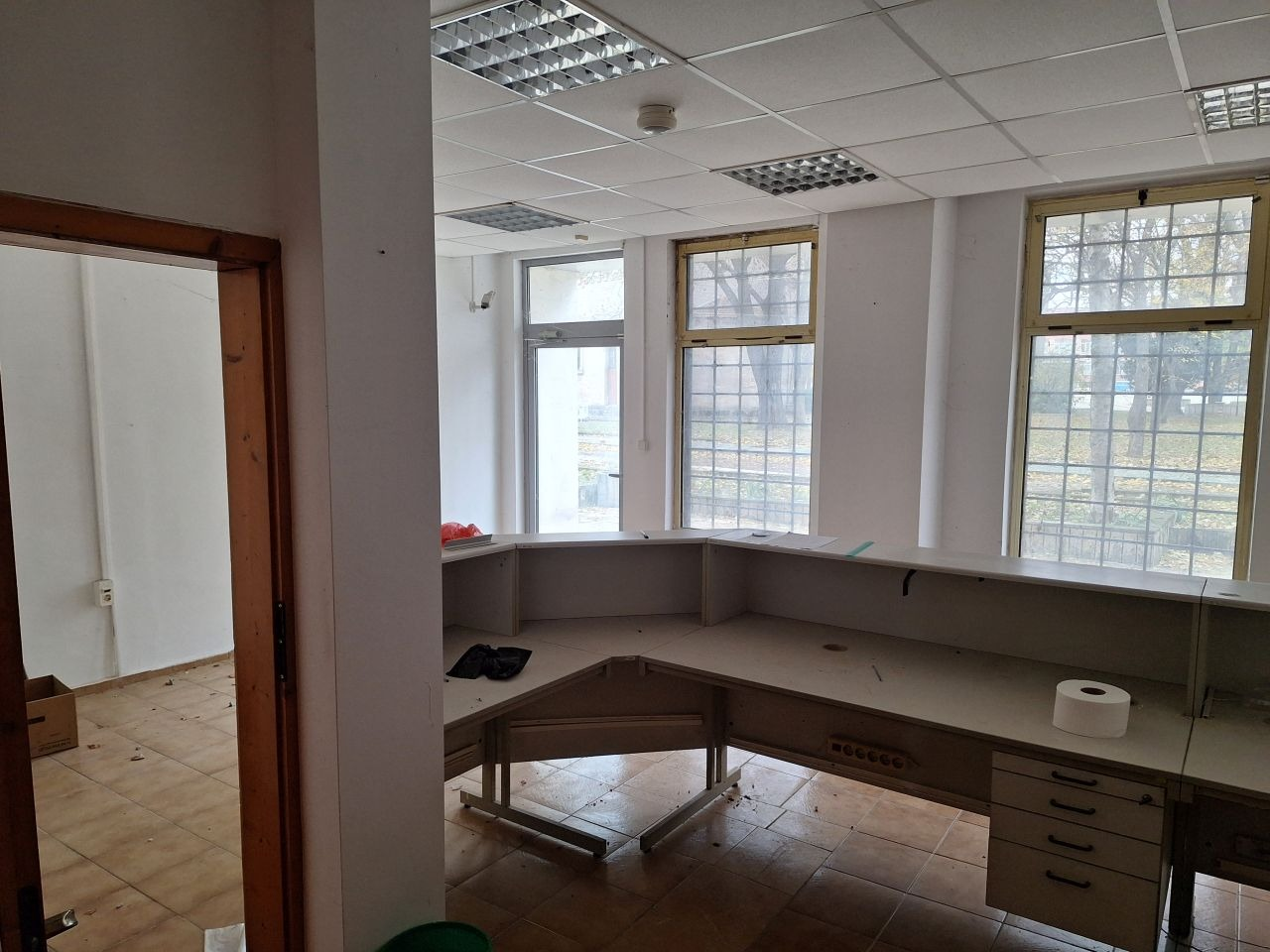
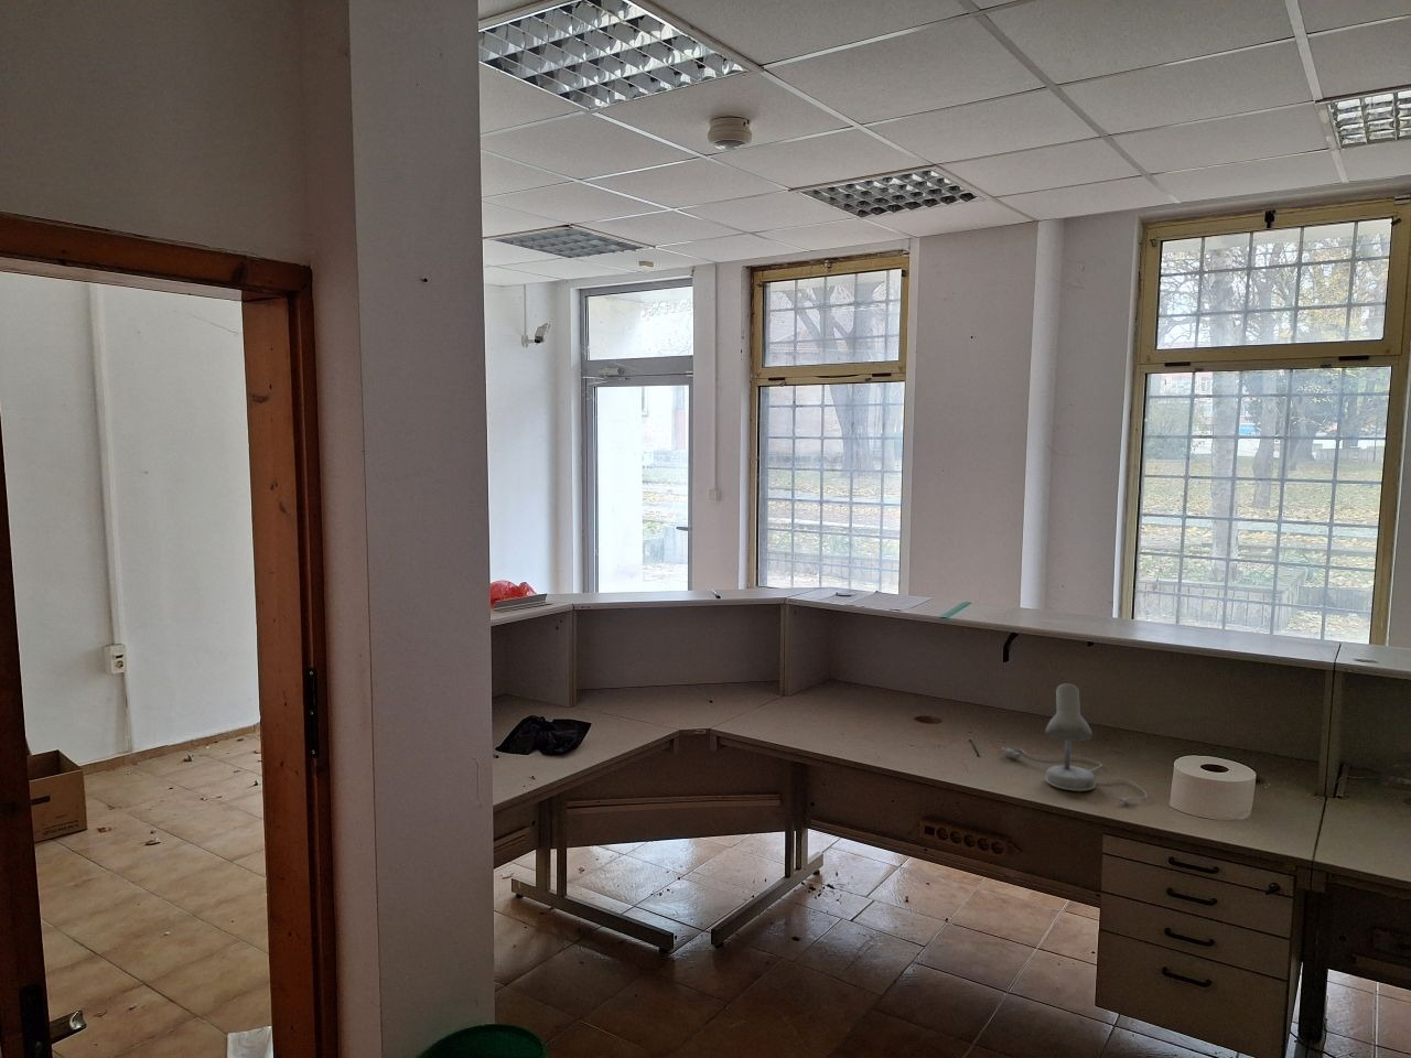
+ desk lamp (1062, 726)
